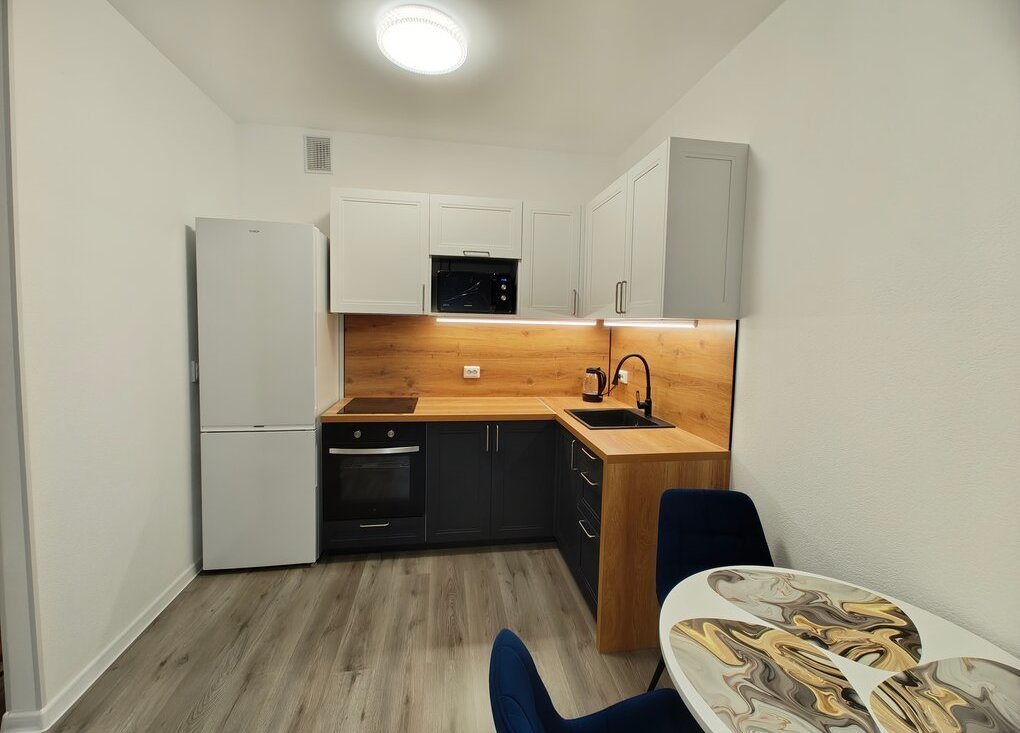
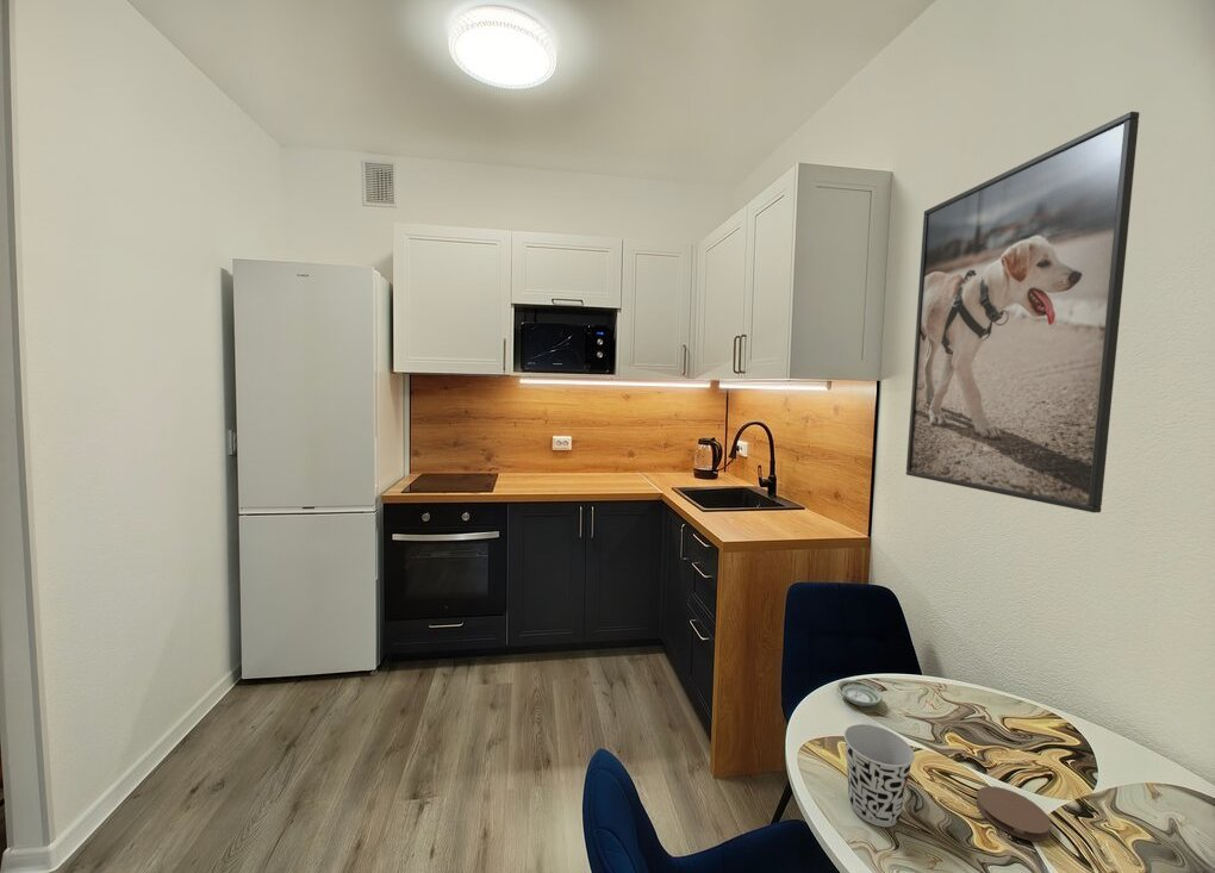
+ saucer (858, 694)
+ cup (876, 777)
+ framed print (996, 333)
+ coaster (1011, 811)
